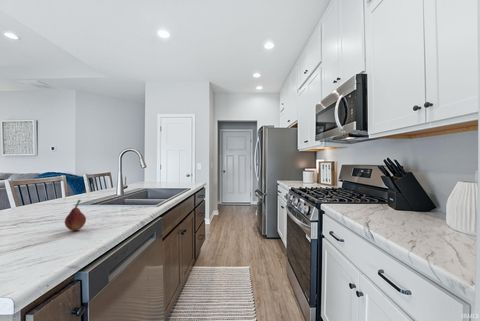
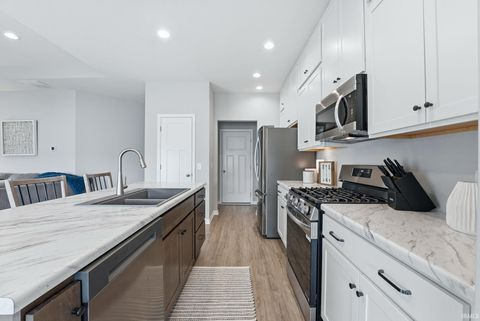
- fruit (75, 214)
